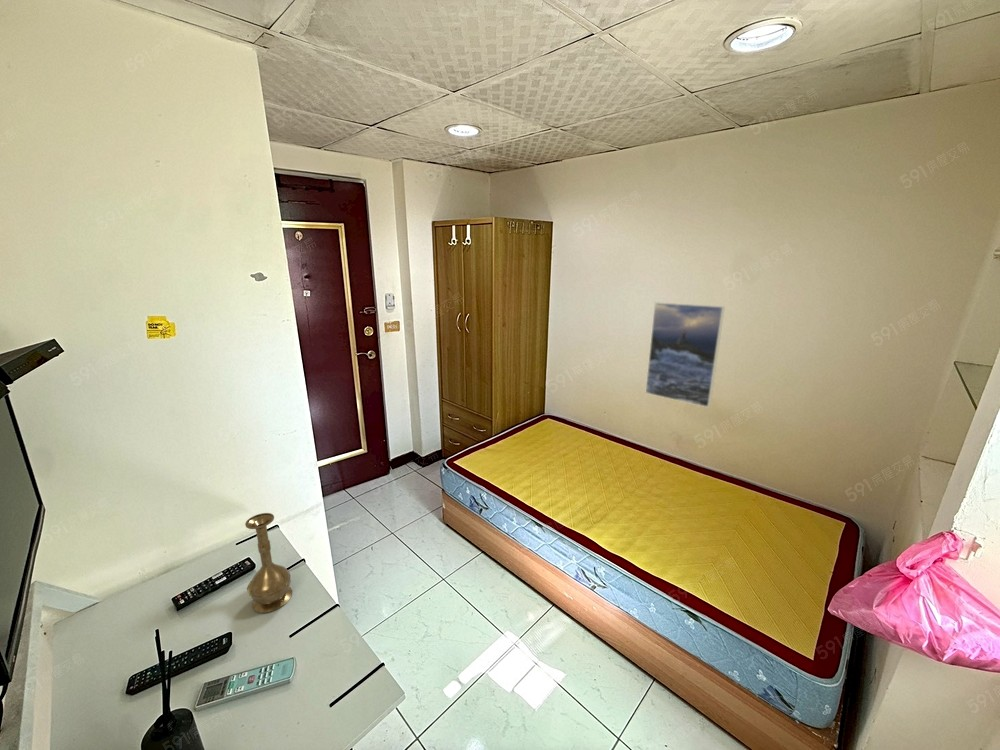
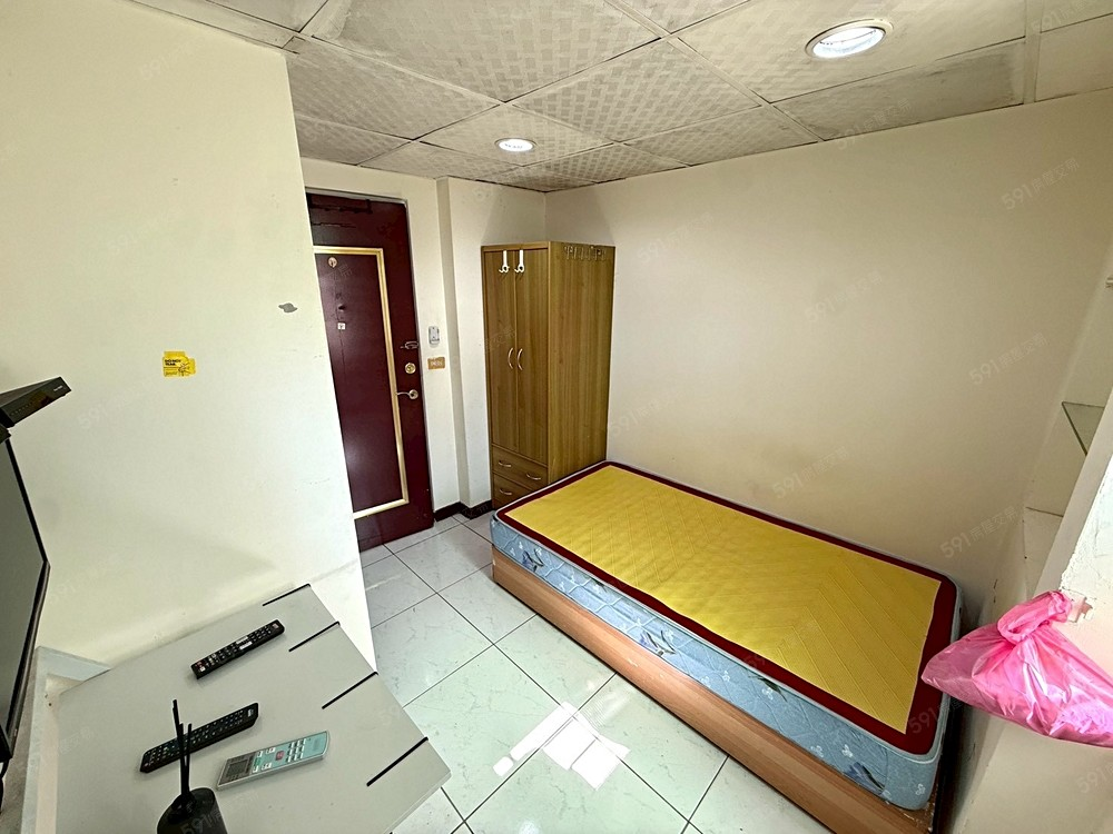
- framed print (681, 353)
- vase (266, 560)
